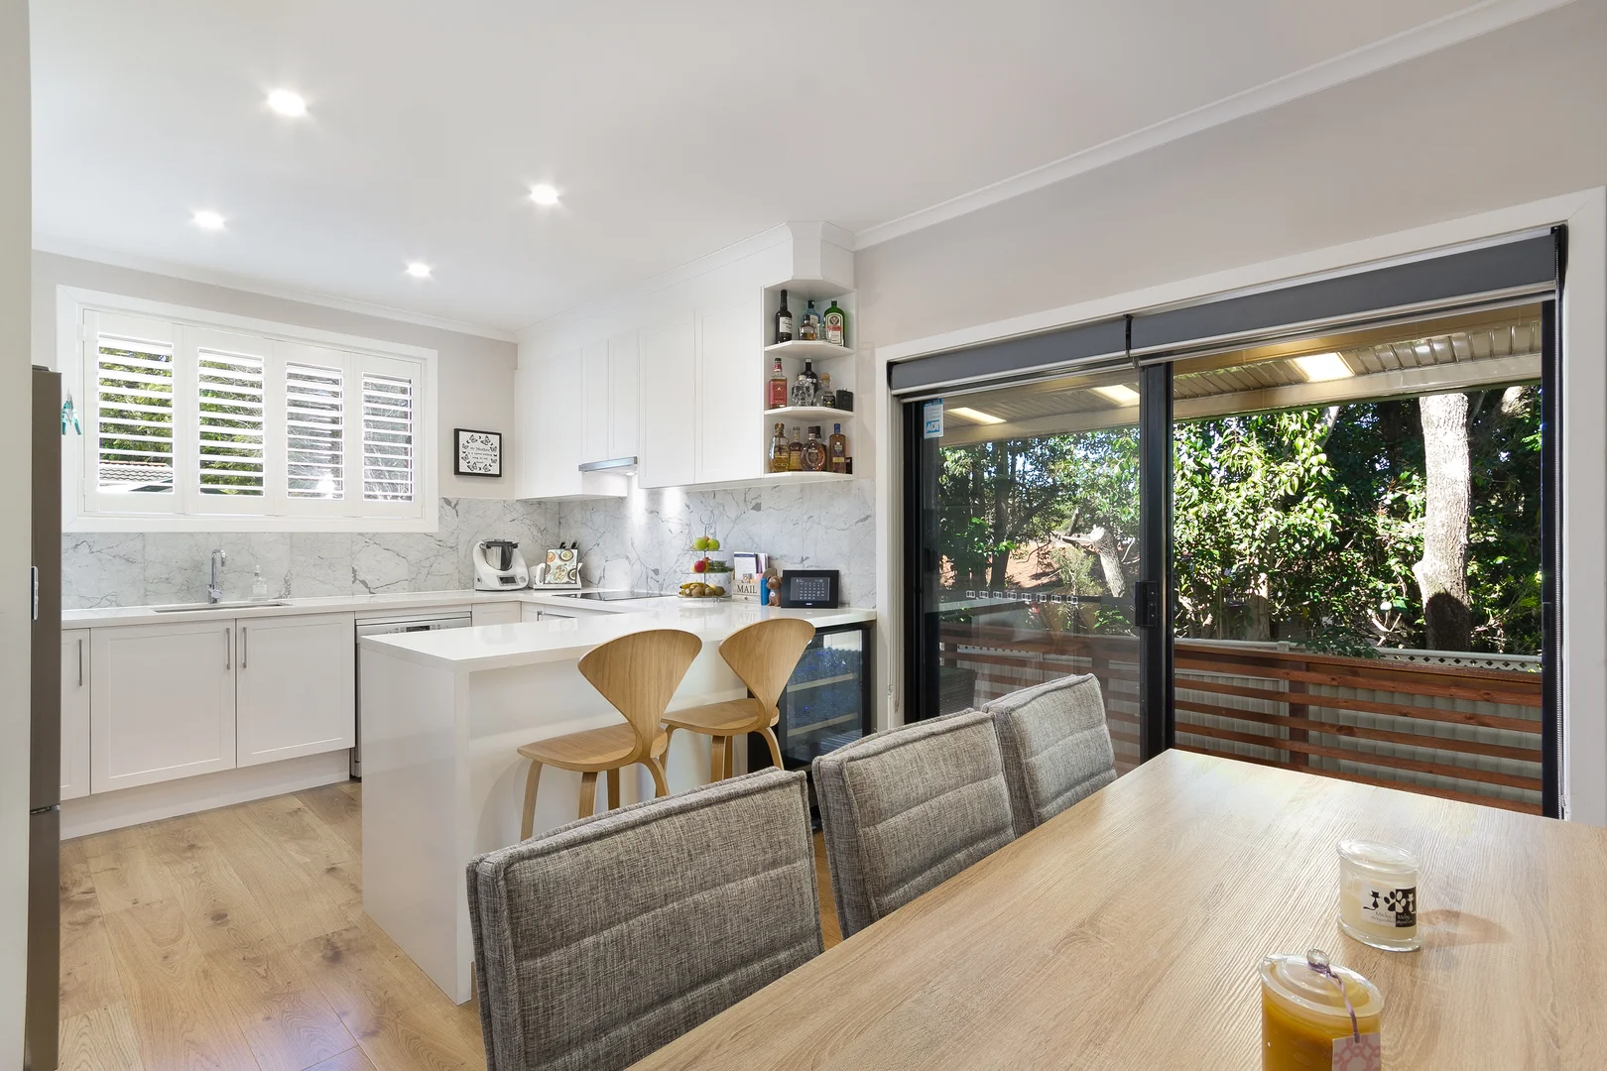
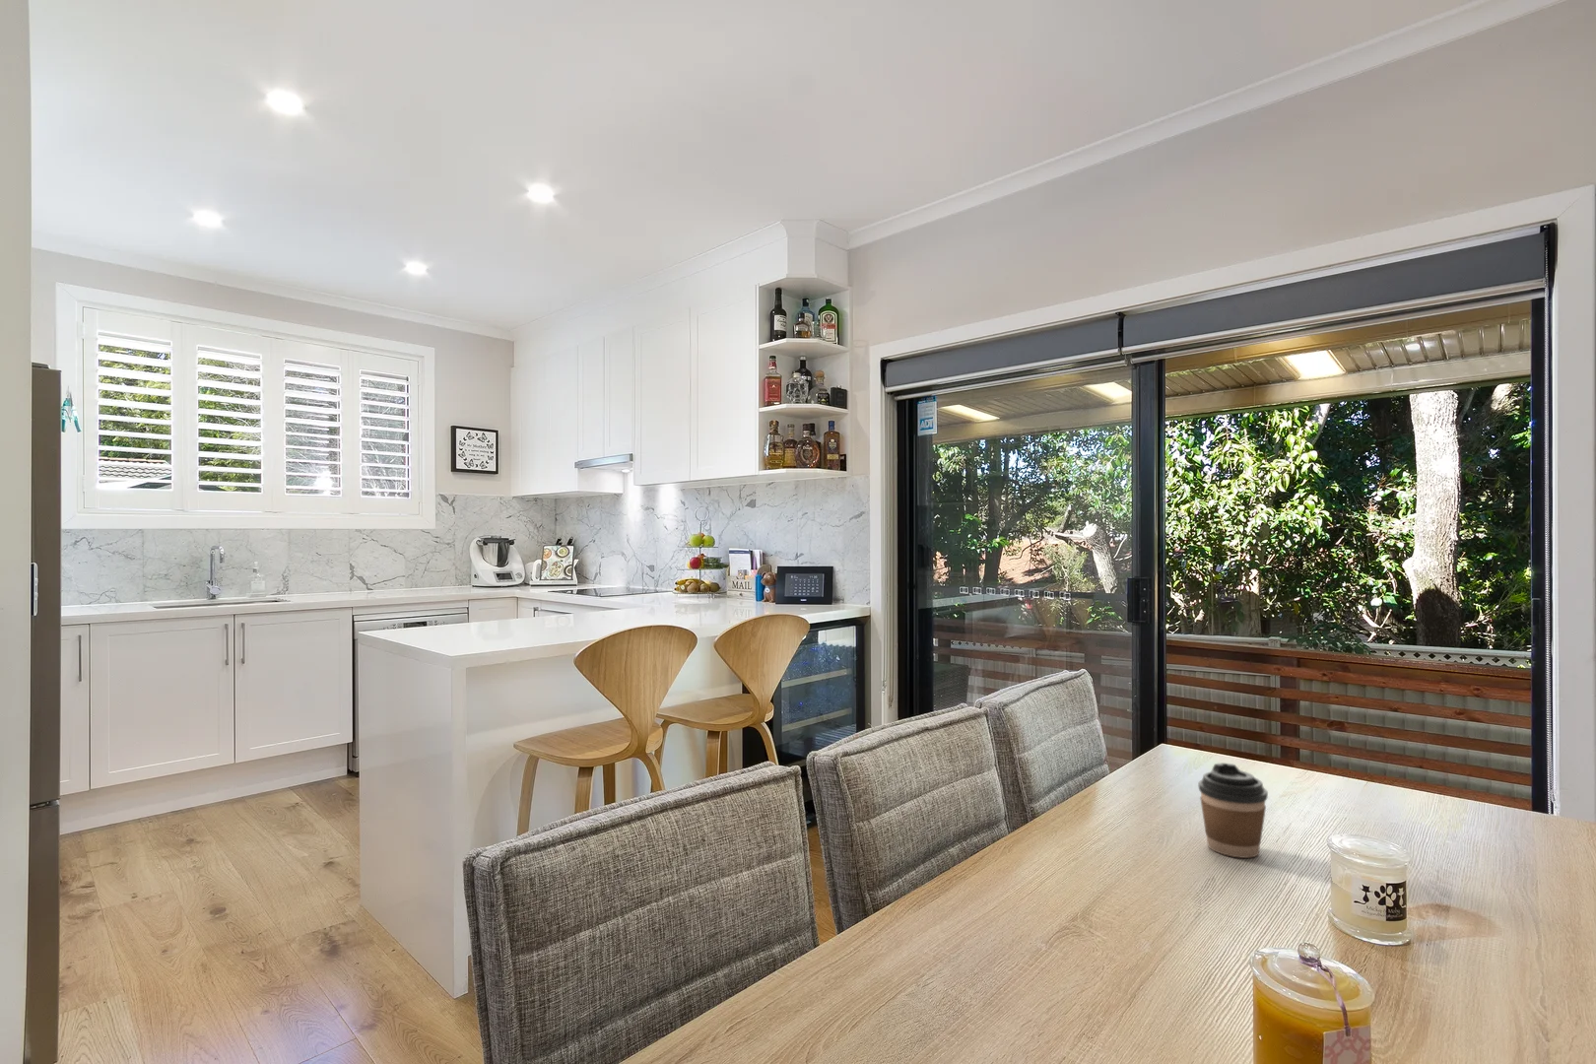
+ coffee cup (1233, 808)
